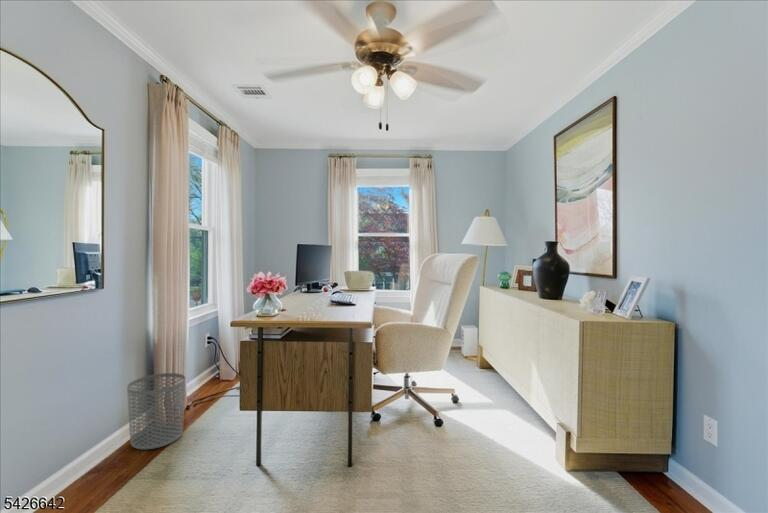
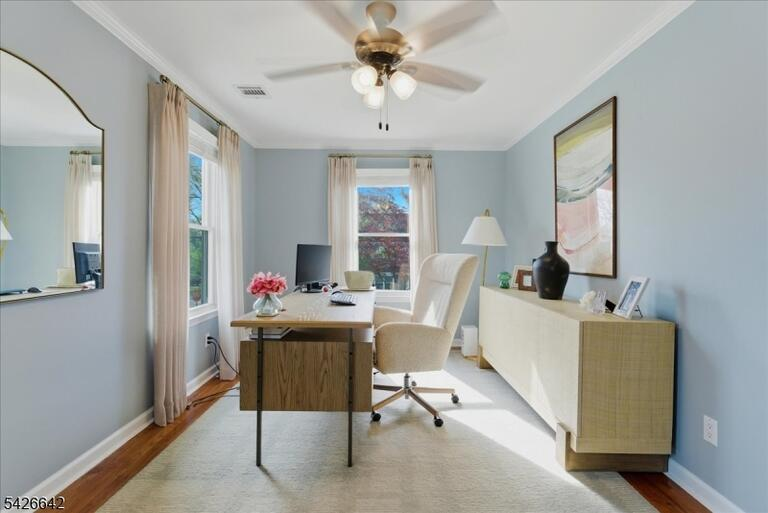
- waste bin (157, 409)
